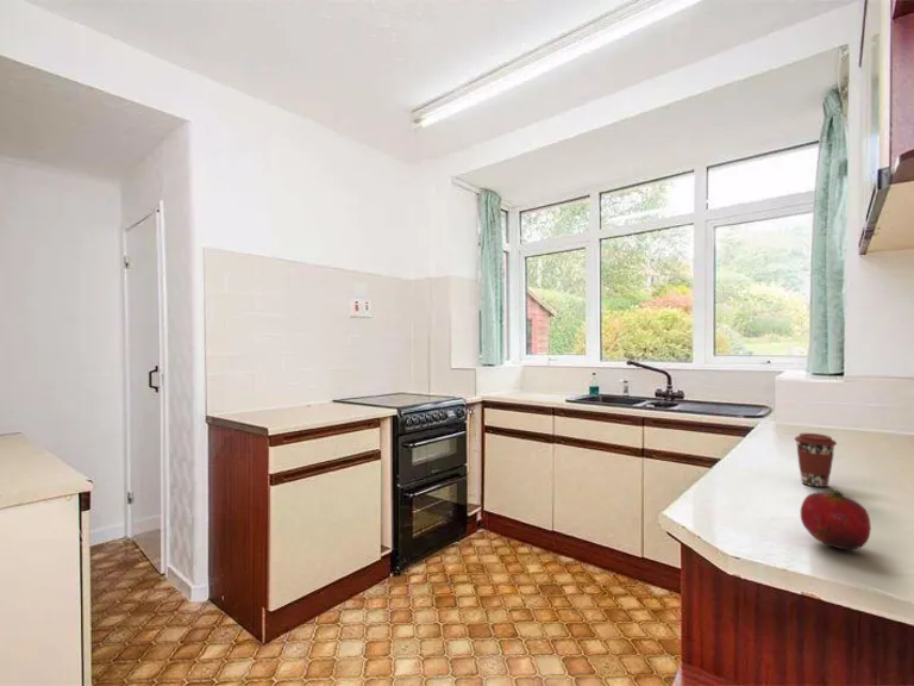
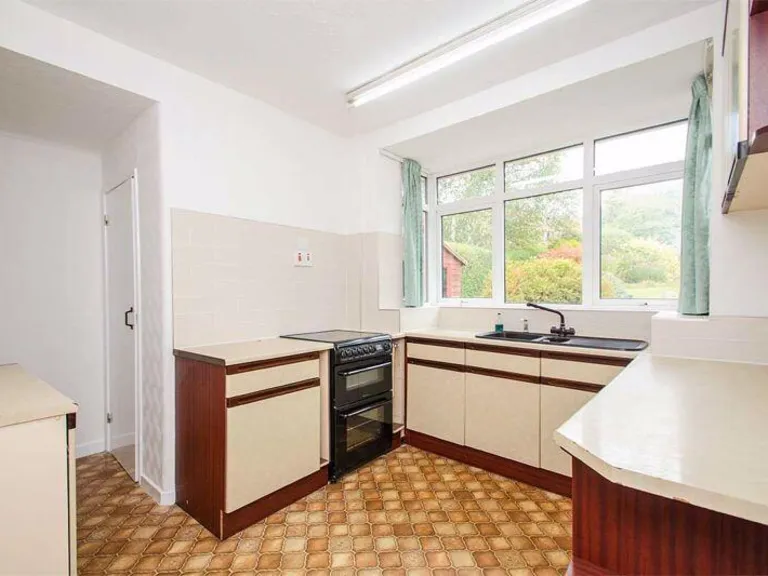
- fruit (834, 517)
- coffee cup (814, 460)
